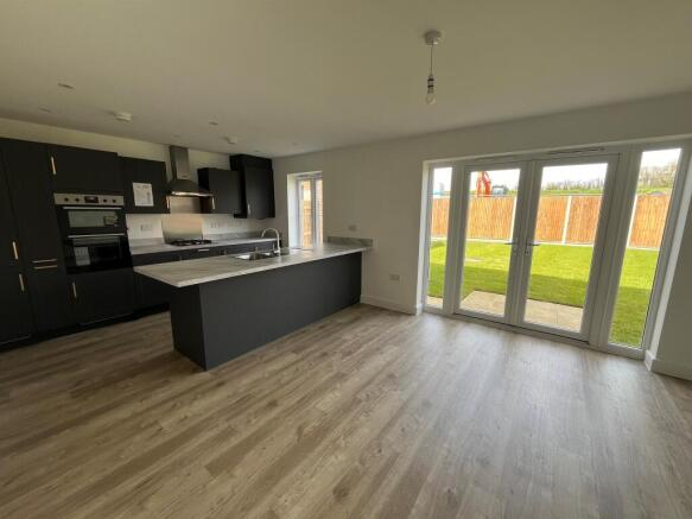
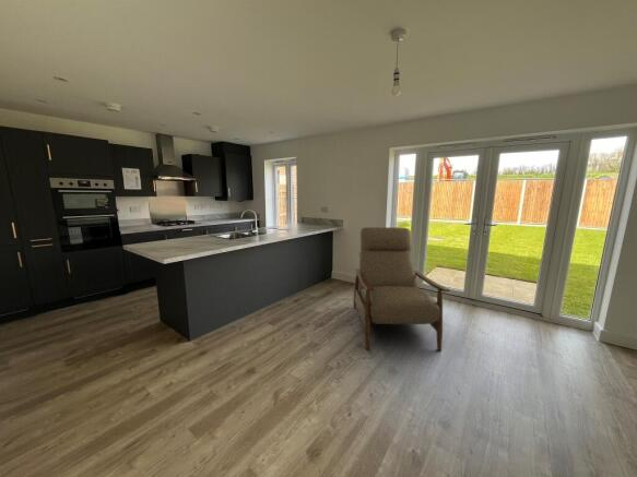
+ chair (392, 279)
